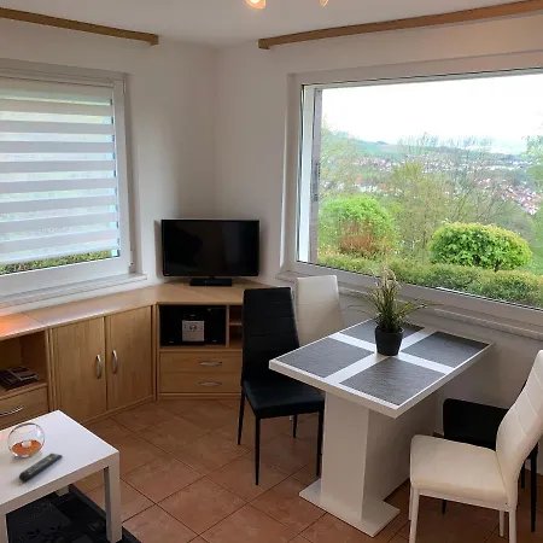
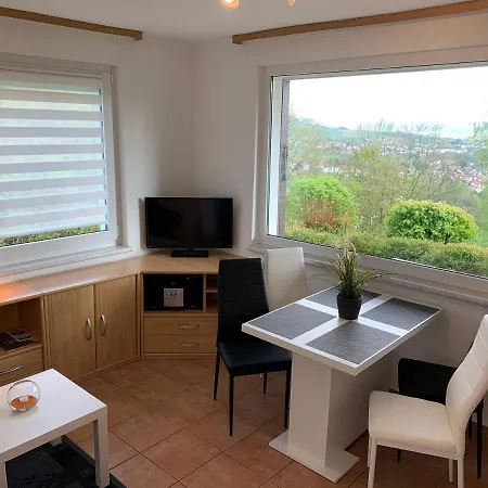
- remote control (41, 466)
